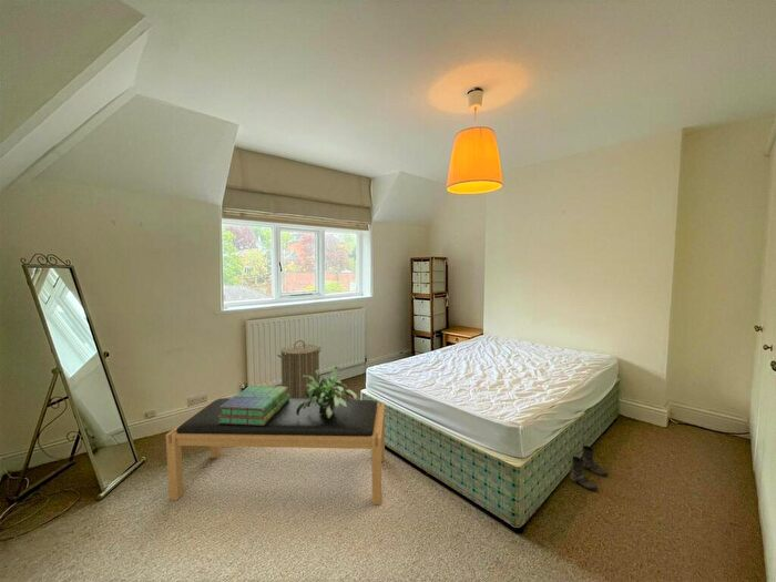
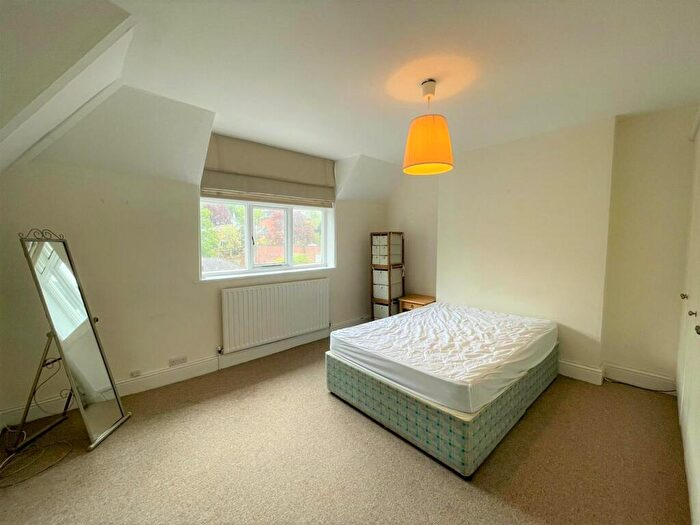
- stack of books (256, 402)
- bench (286, 442)
- potted plant (329, 390)
- boots (589, 467)
- laundry hamper (300, 370)
